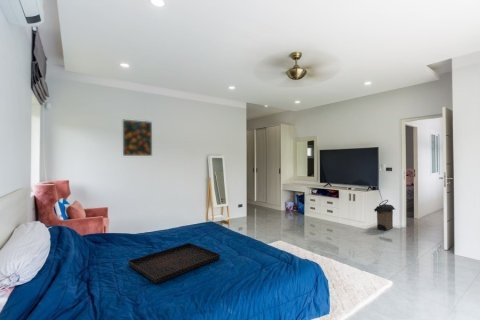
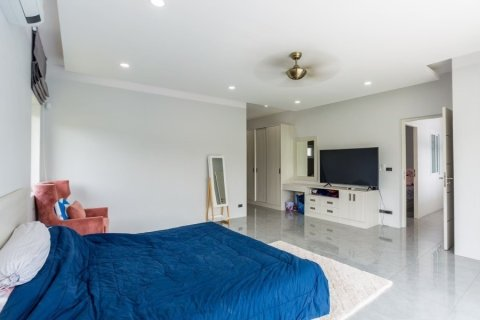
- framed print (137, 138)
- laundry hamper (384, 213)
- serving tray (175, 259)
